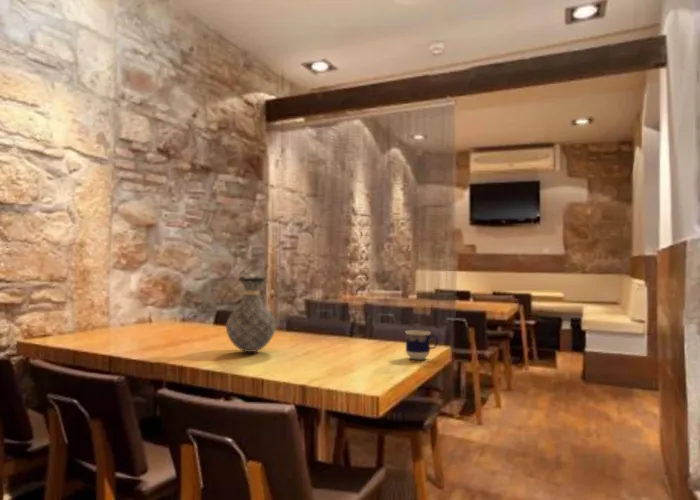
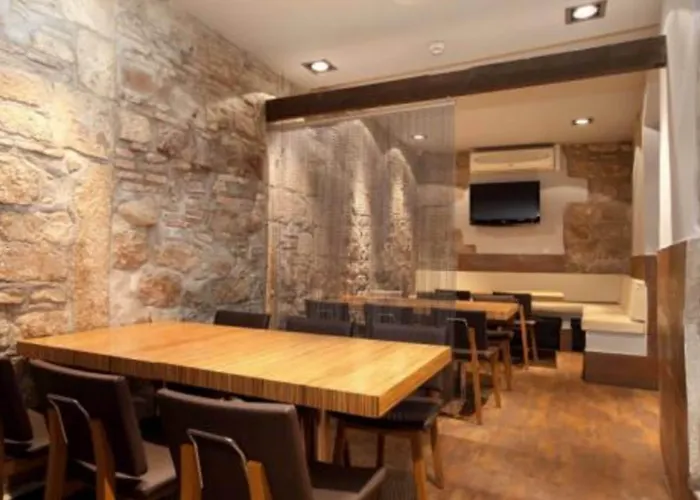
- cup (421, 345)
- vase (251, 314)
